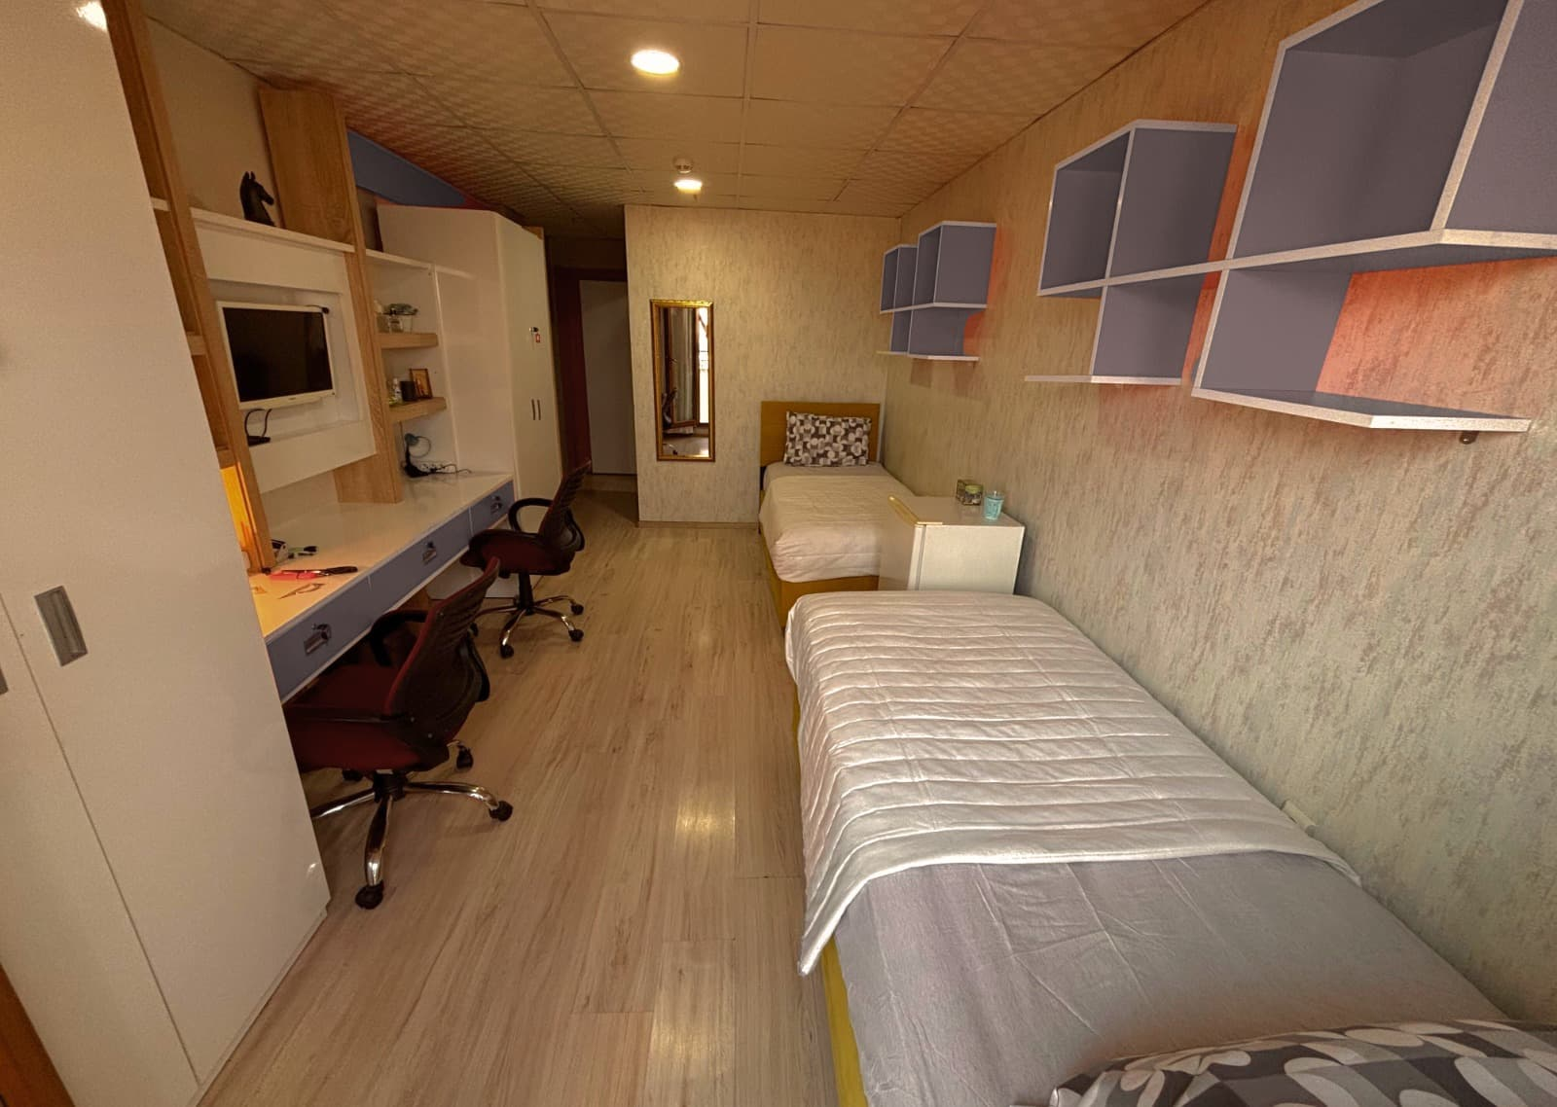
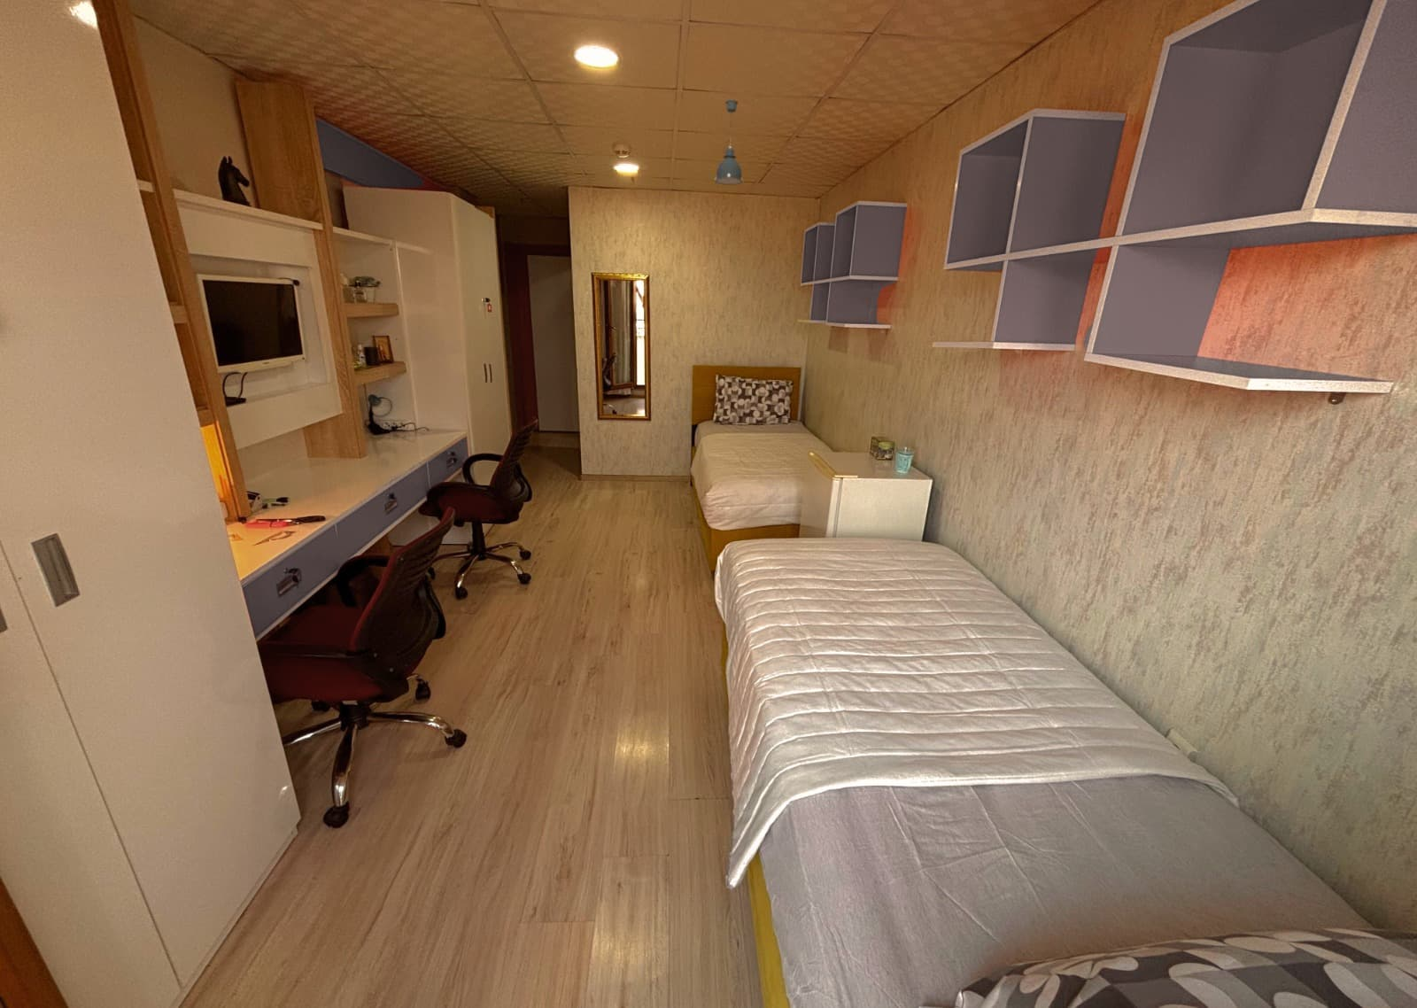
+ pendant light (730, 142)
